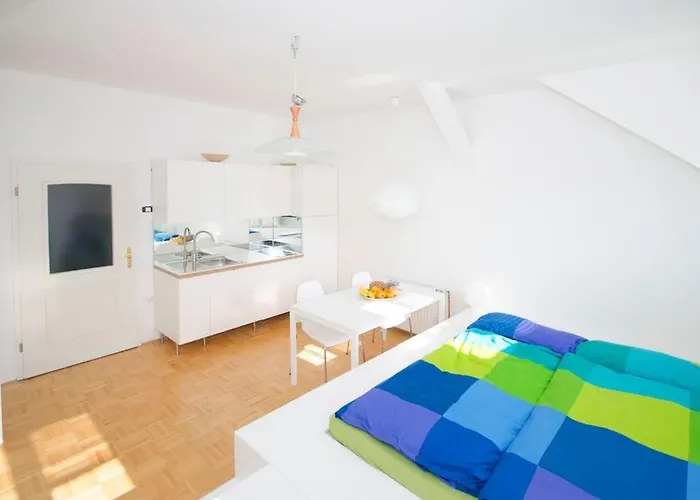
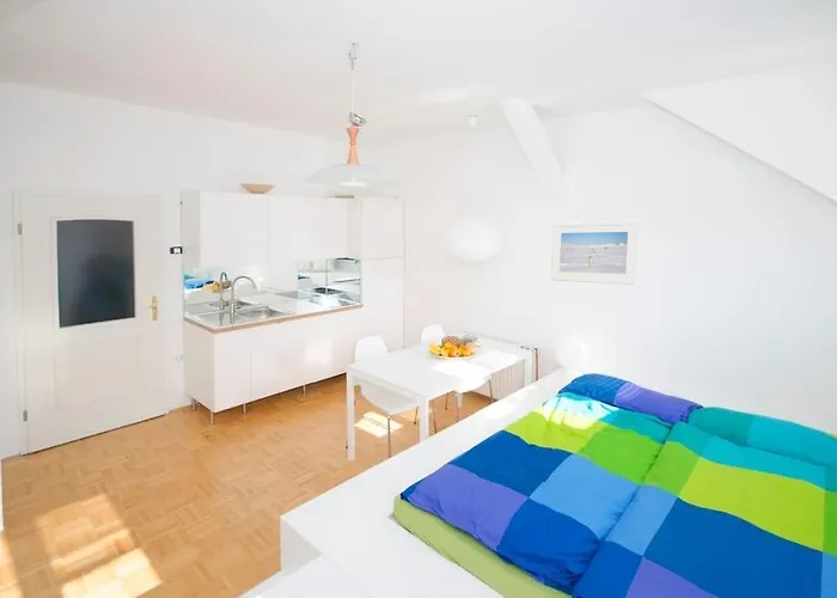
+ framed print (592, 252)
